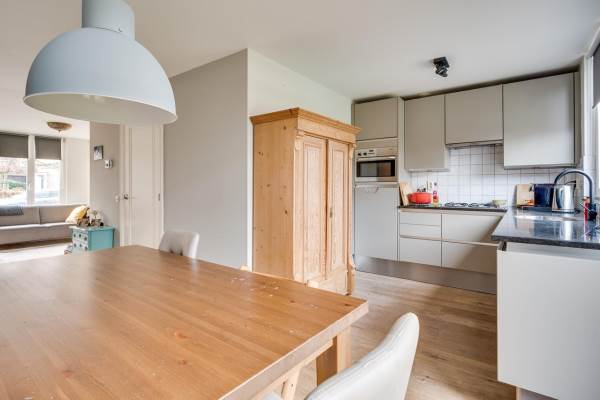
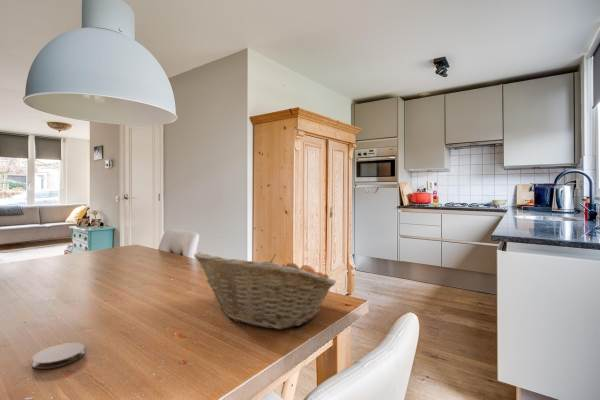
+ coaster (59, 354)
+ fruit basket (263, 280)
